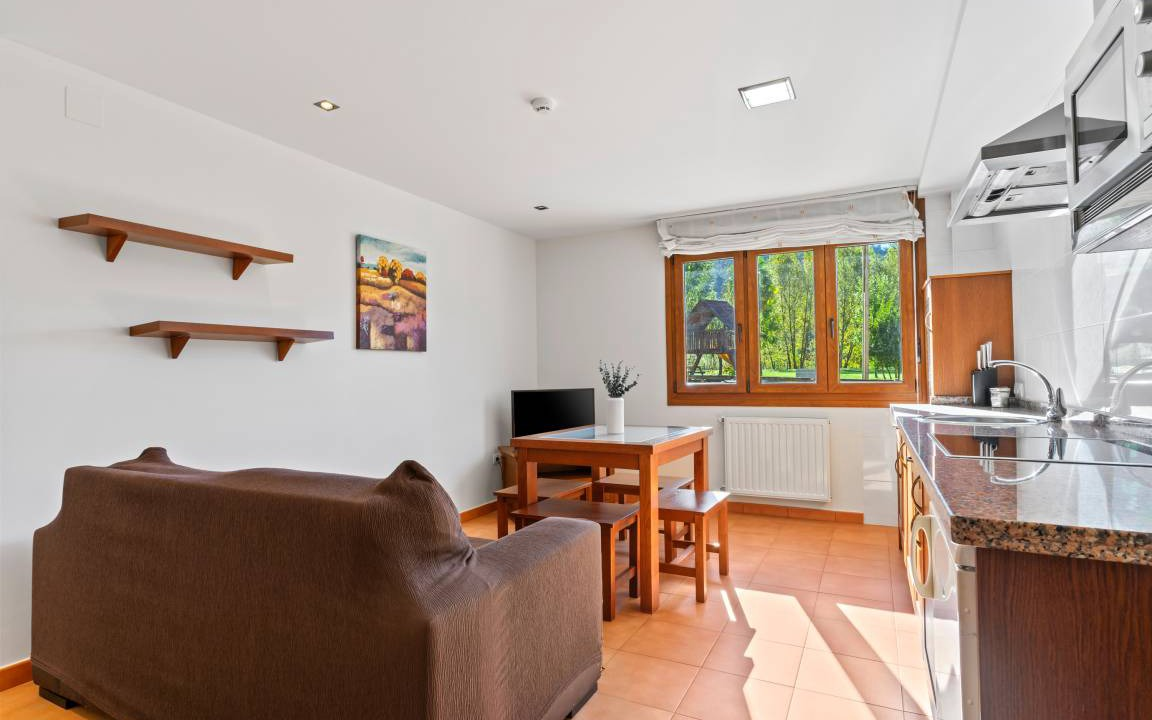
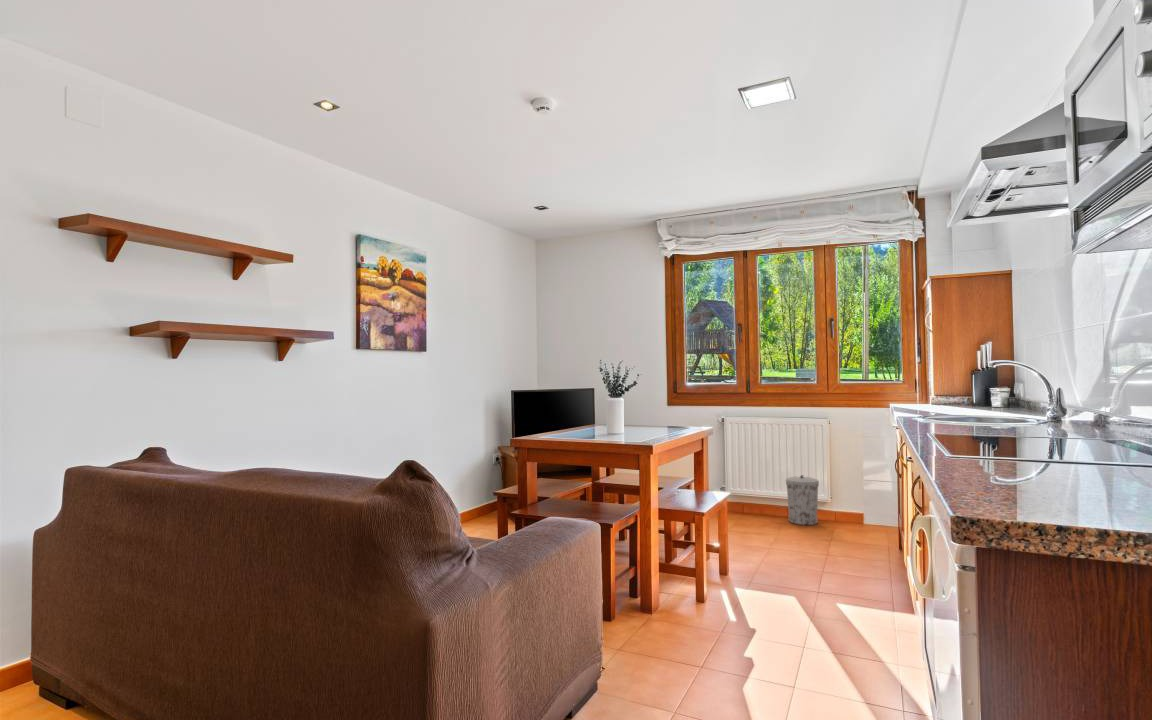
+ trash can (802, 498)
